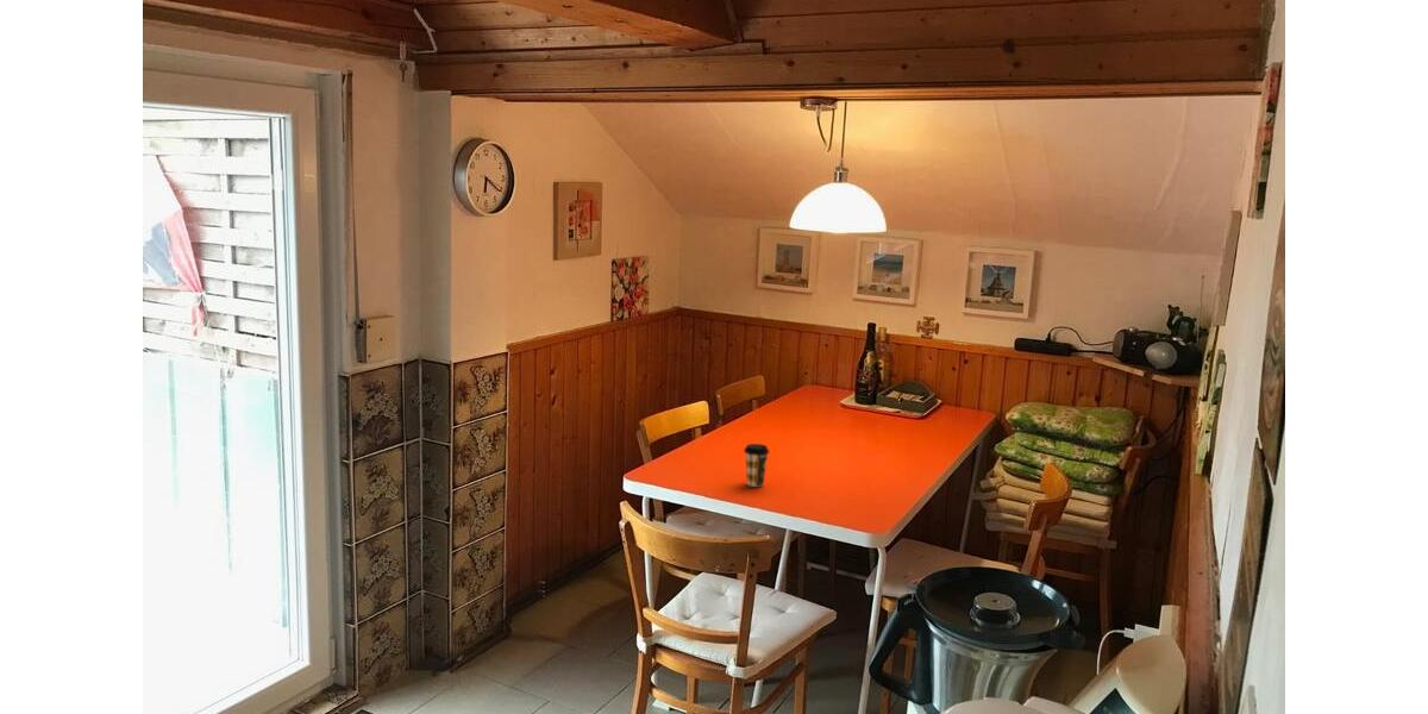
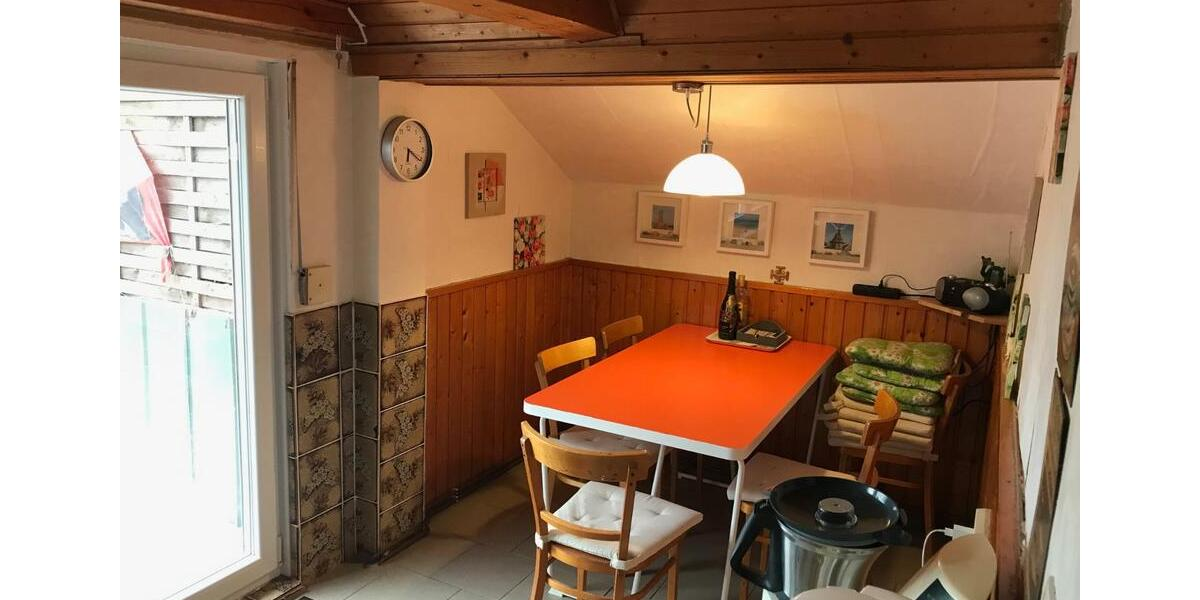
- coffee cup (756, 465)
